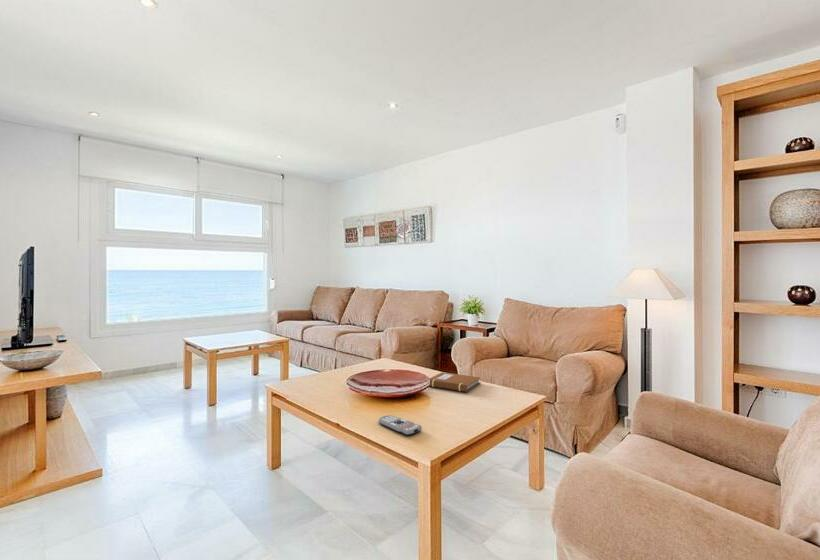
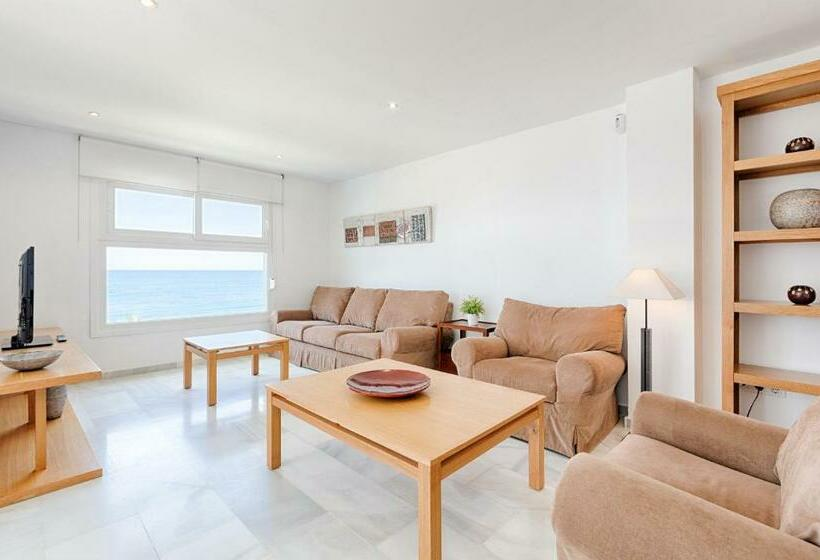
- remote control (398, 424)
- notebook (452, 381)
